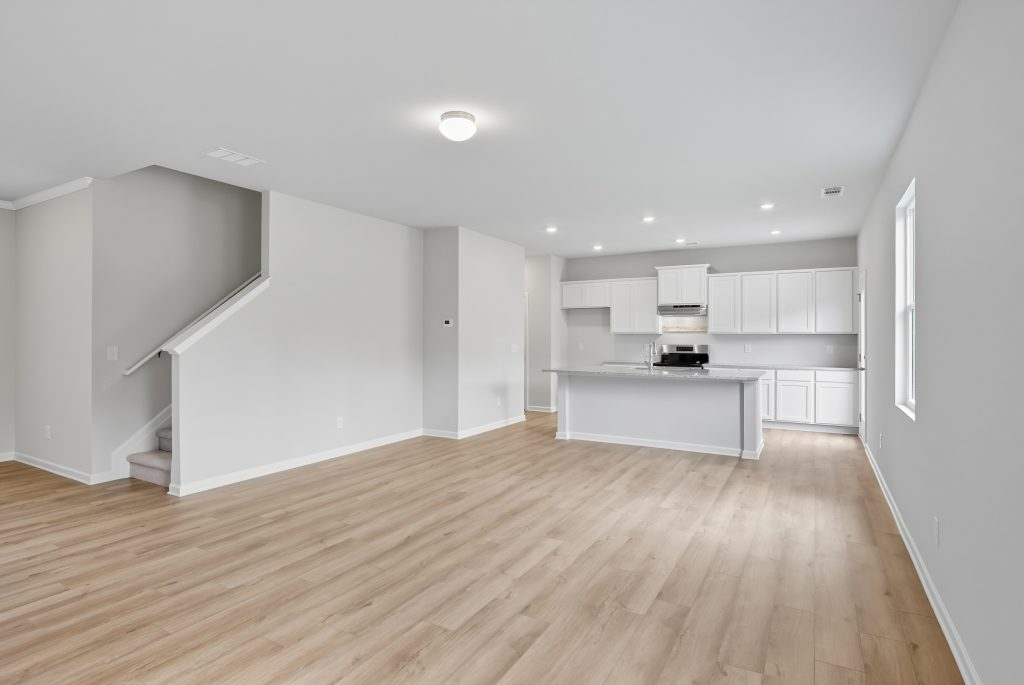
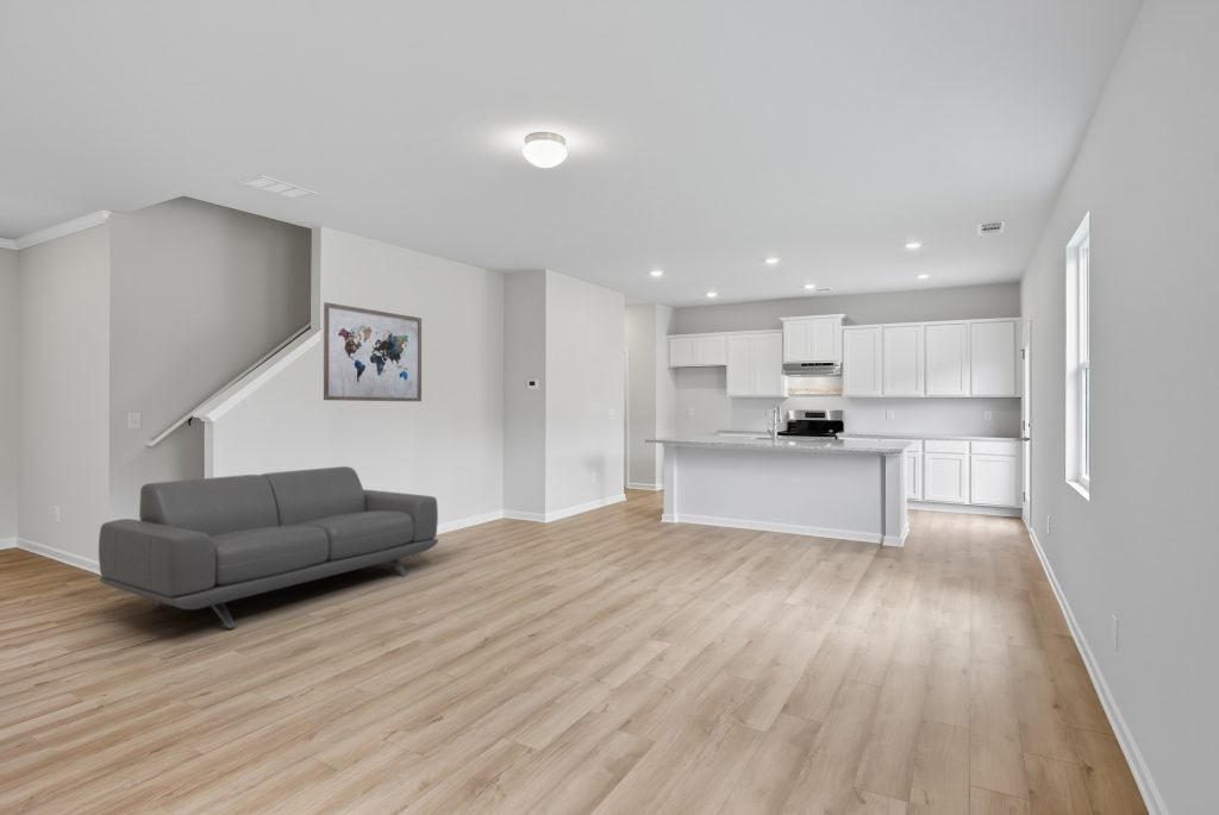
+ sofa (292, 533)
+ wall art (376, 356)
